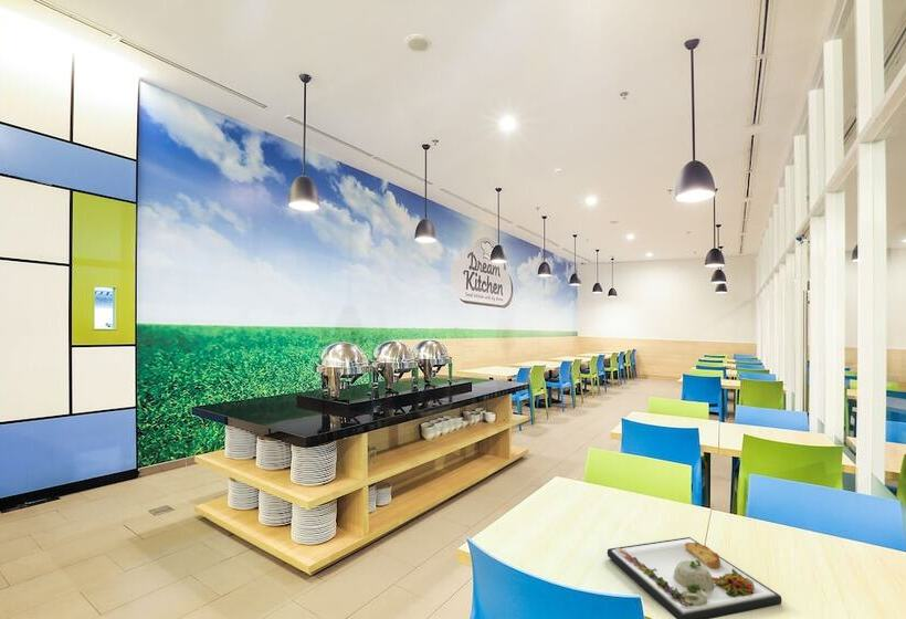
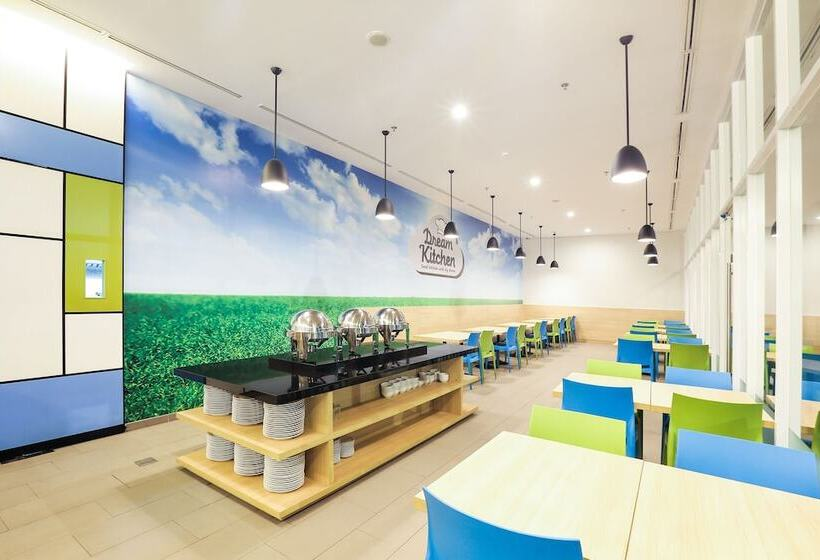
- dinner plate (686, 565)
